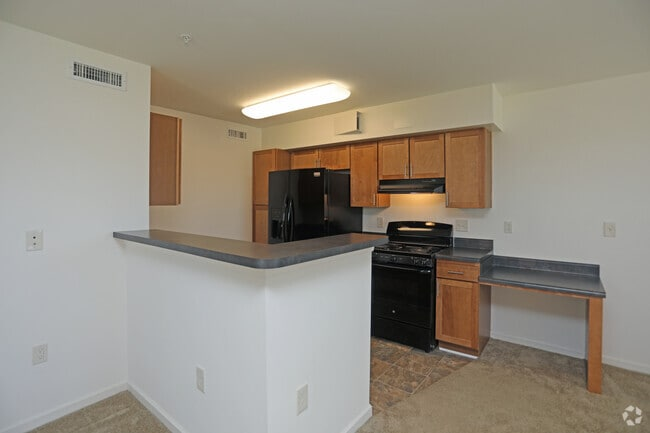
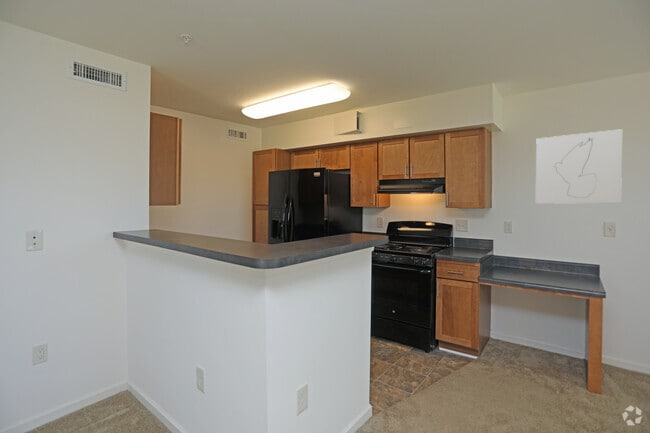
+ wall art (576, 168)
